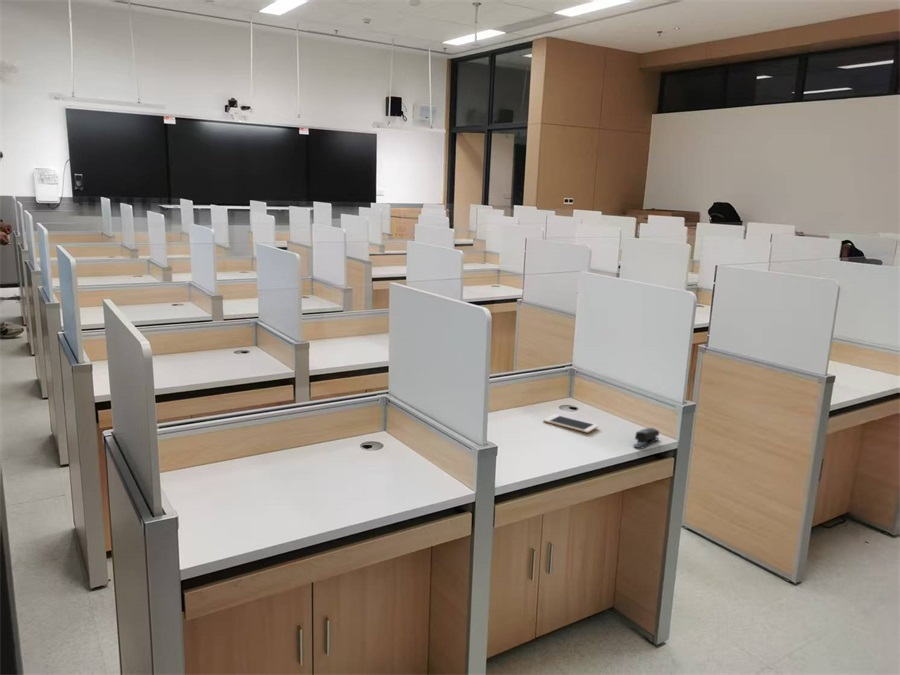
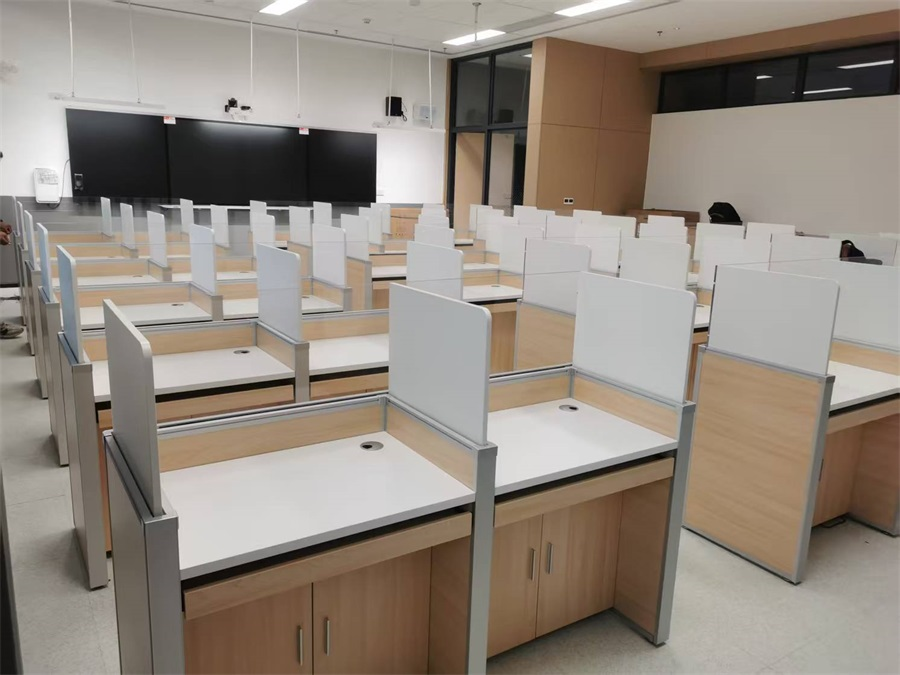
- stapler (647, 435)
- cell phone (570, 423)
